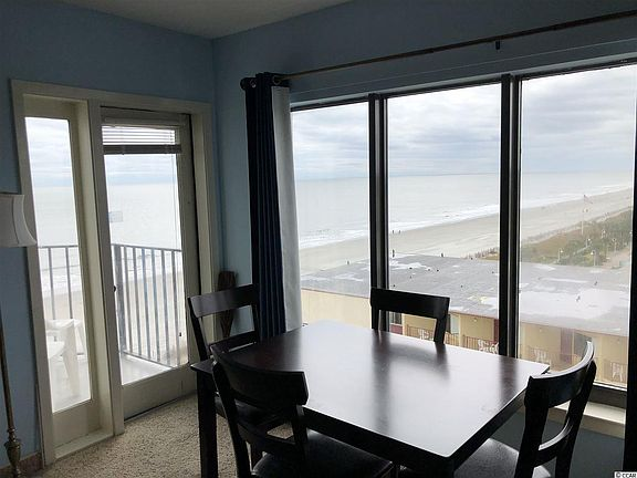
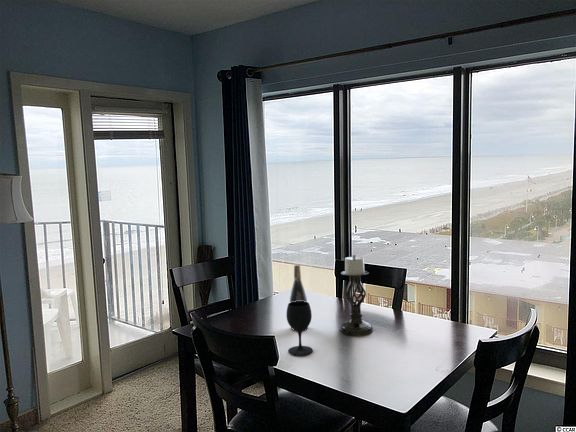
+ candle holder (355, 292)
+ wine bottle (298, 297)
+ wine glass (299, 327)
